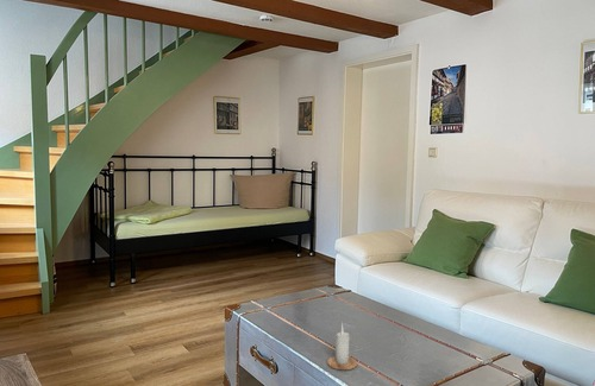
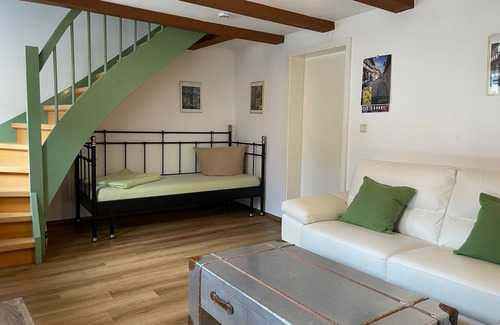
- candle (342, 342)
